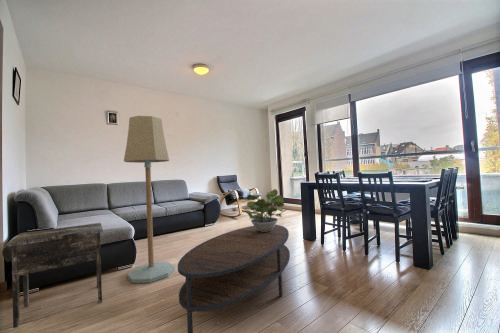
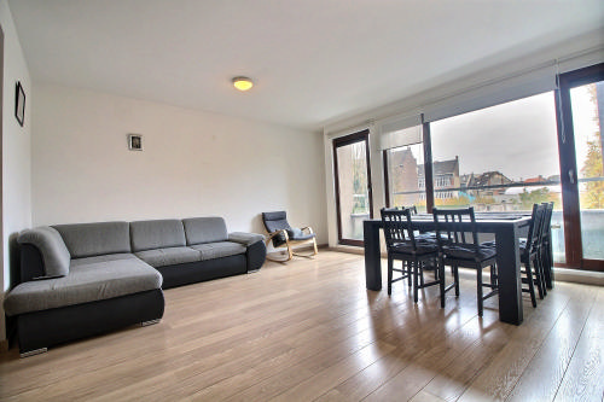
- floor lamp (148, 195)
- potted plant (264, 209)
- side table (62, 266)
- coffee table (244, 264)
